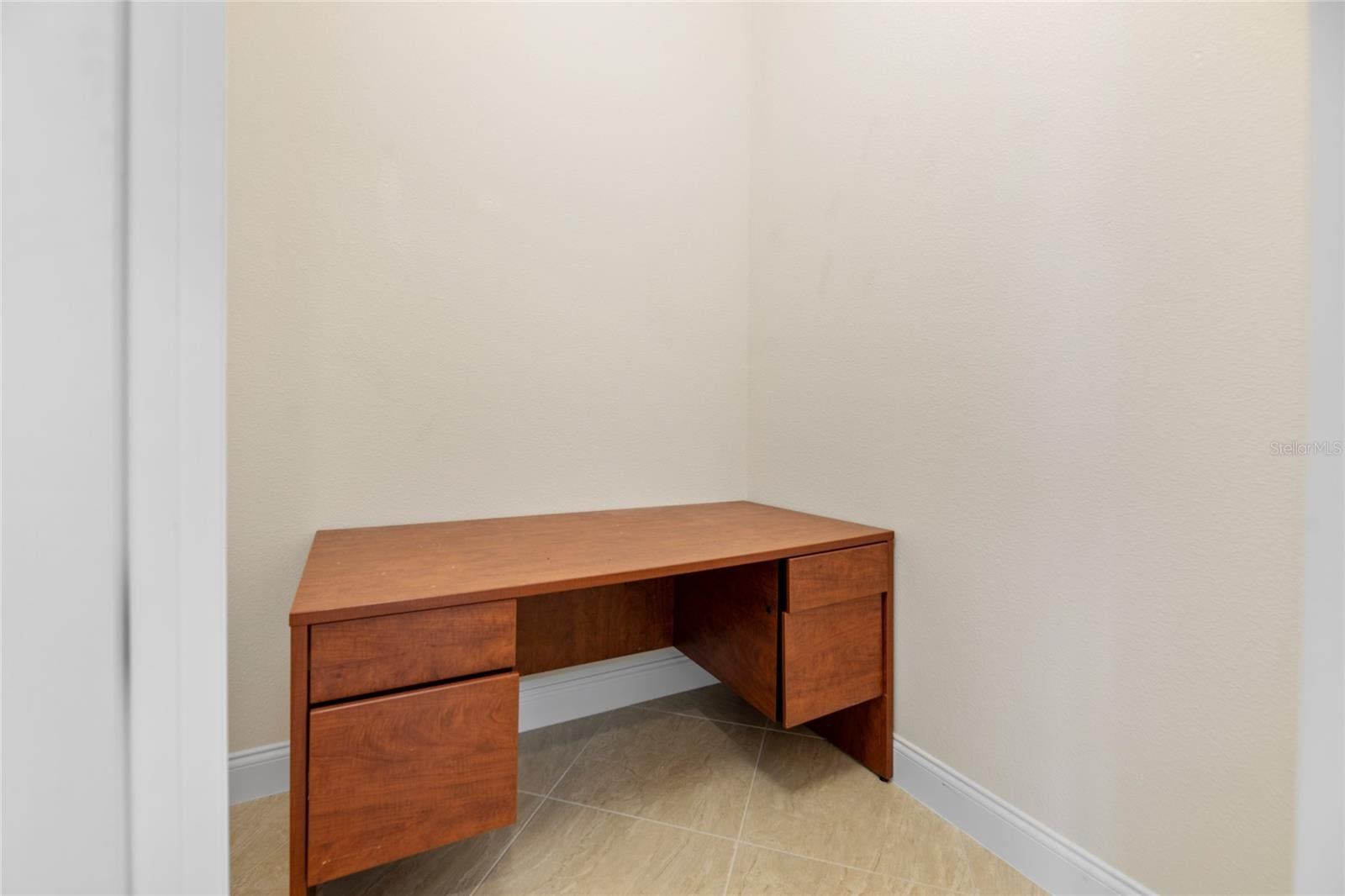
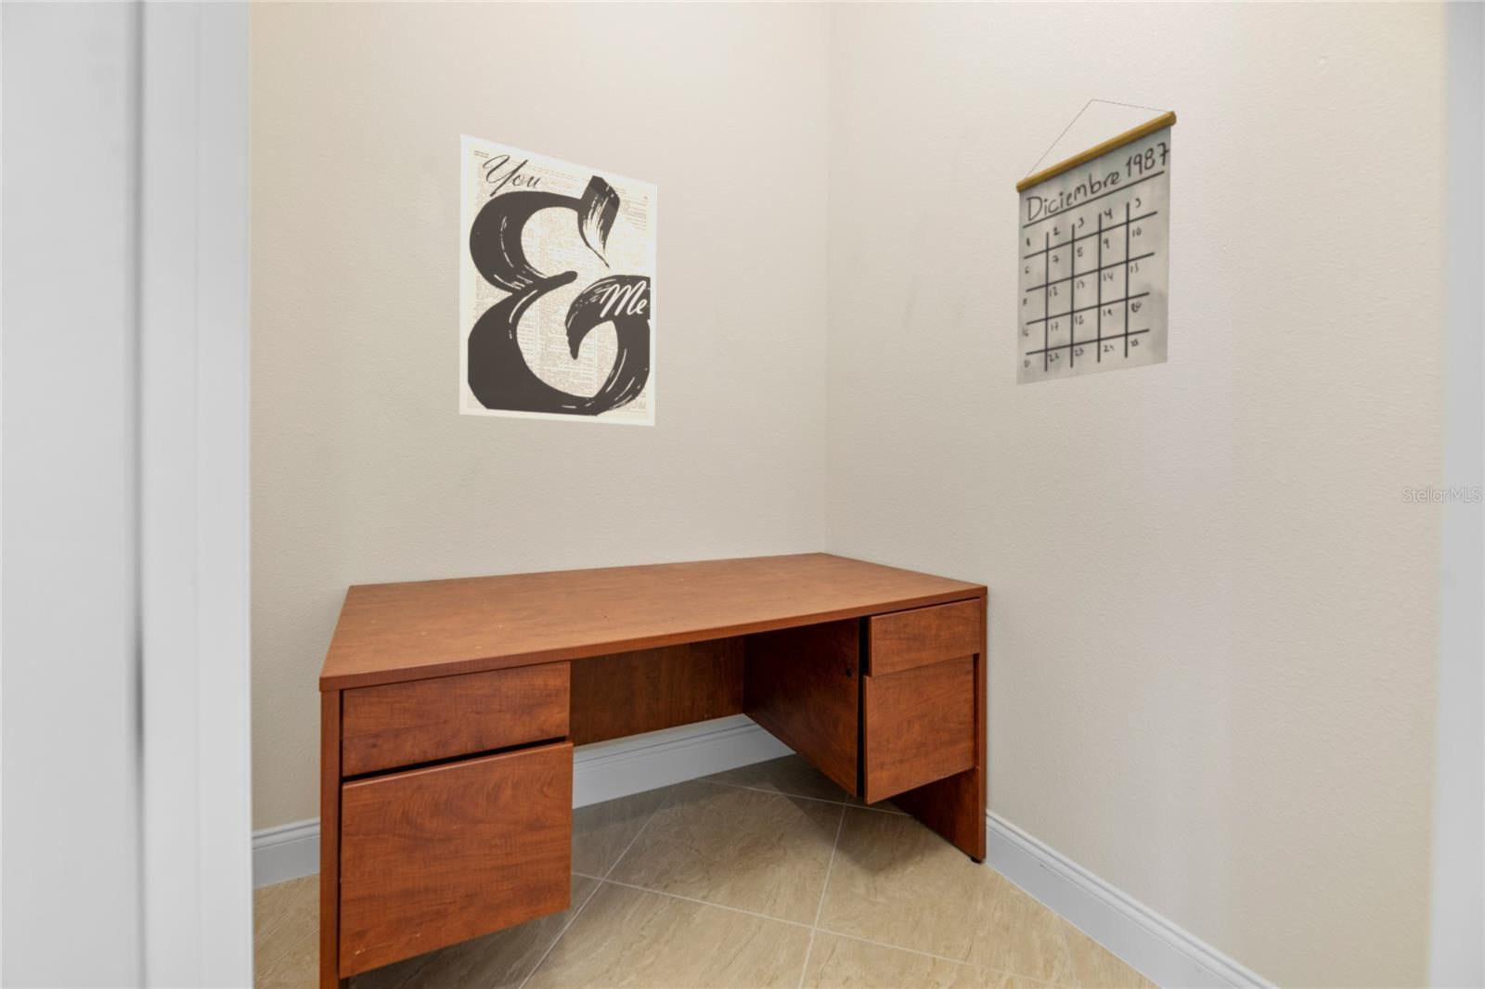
+ calendar (1086, 235)
+ wall art (564, 291)
